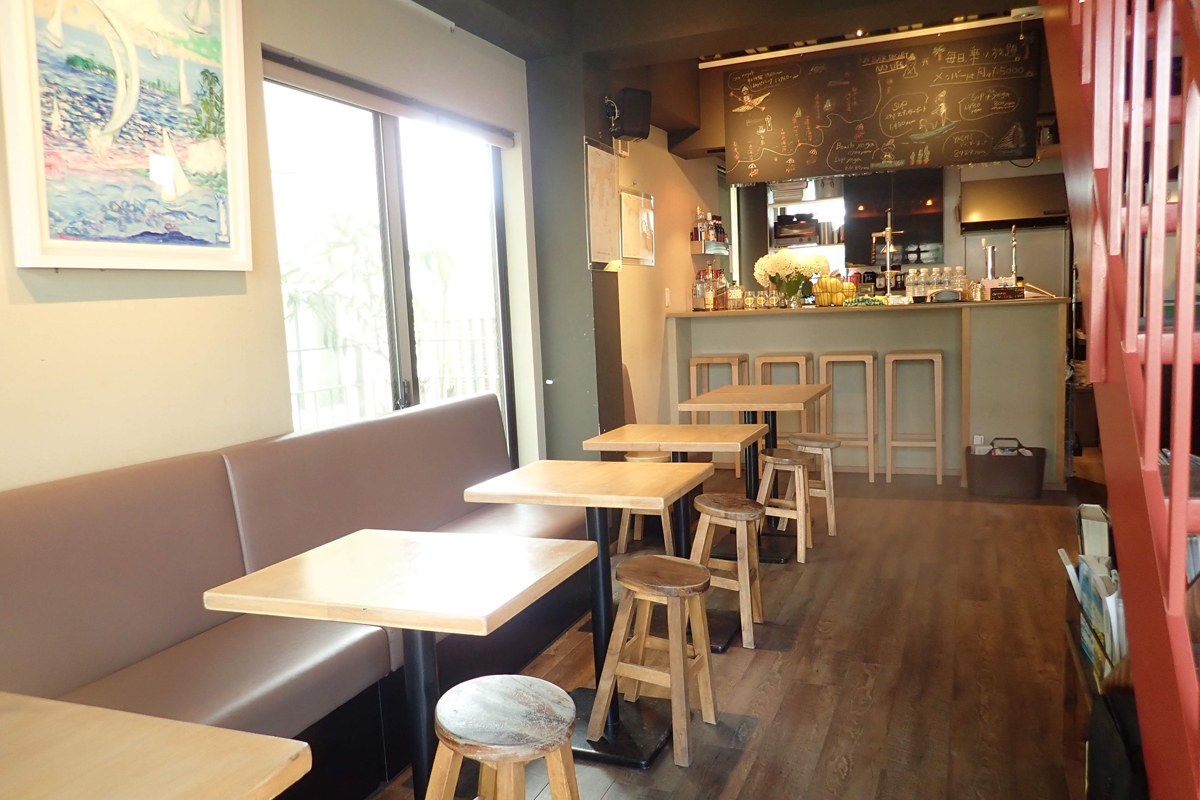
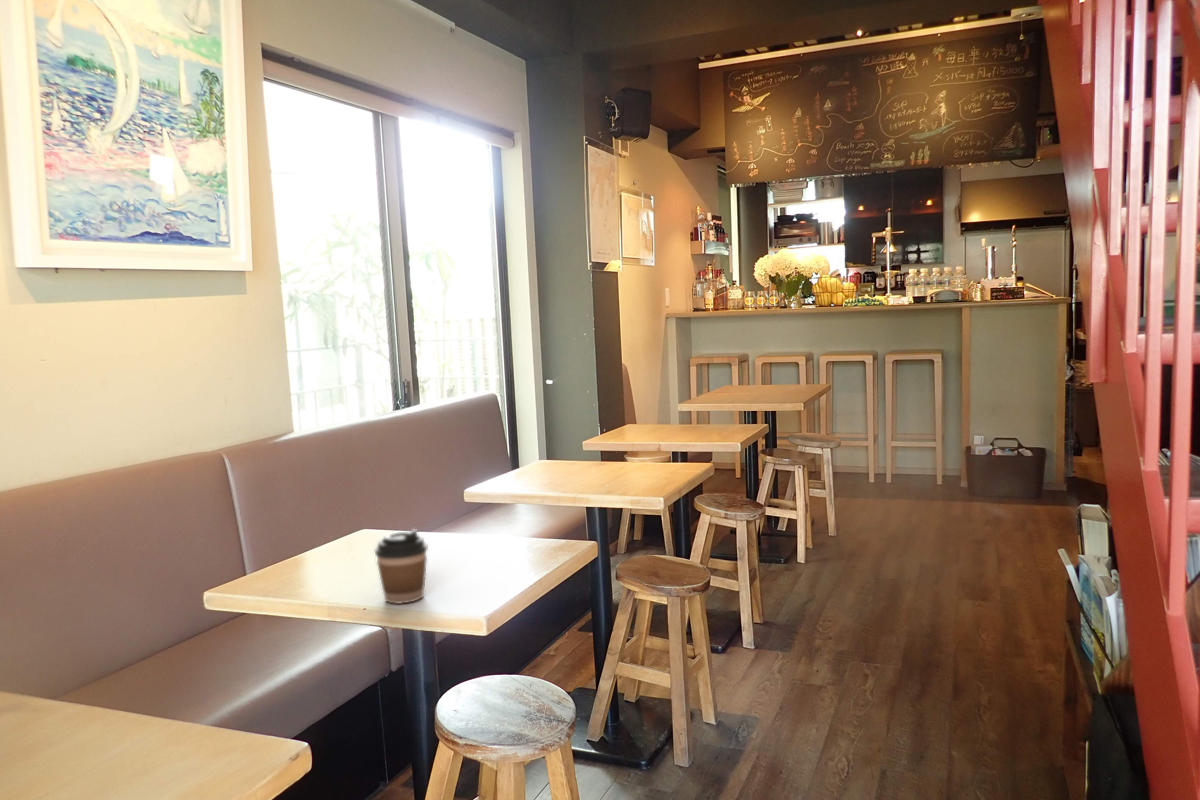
+ coffee cup (402, 564)
